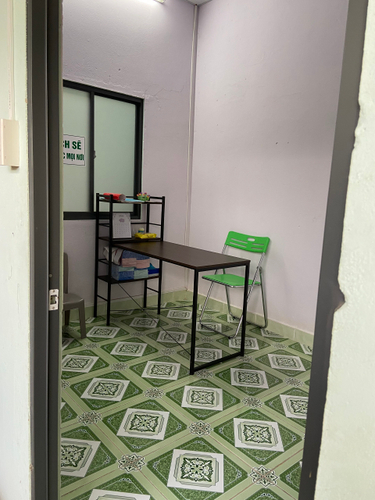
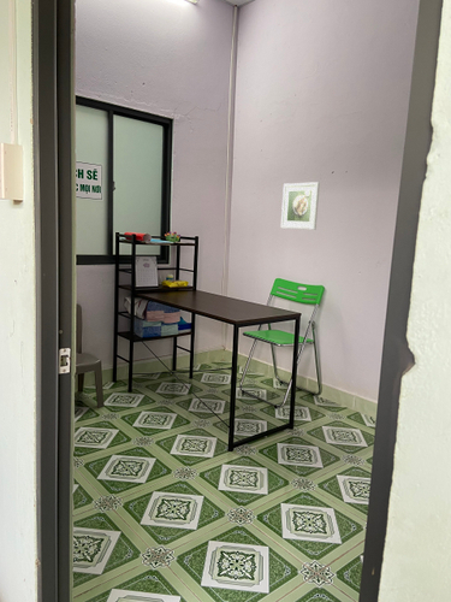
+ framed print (298, 206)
